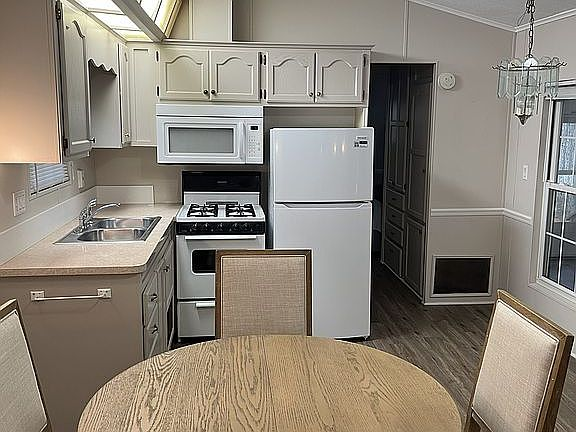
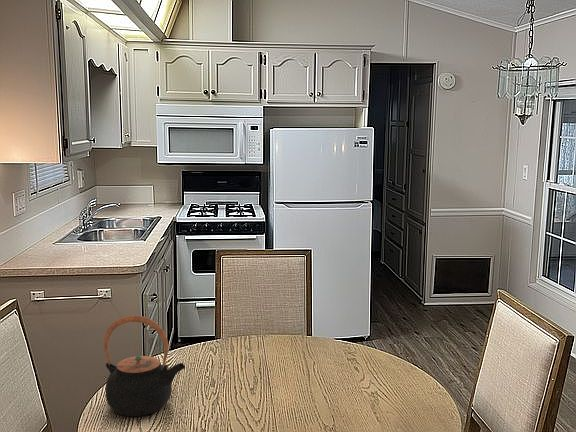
+ teapot (144, 361)
